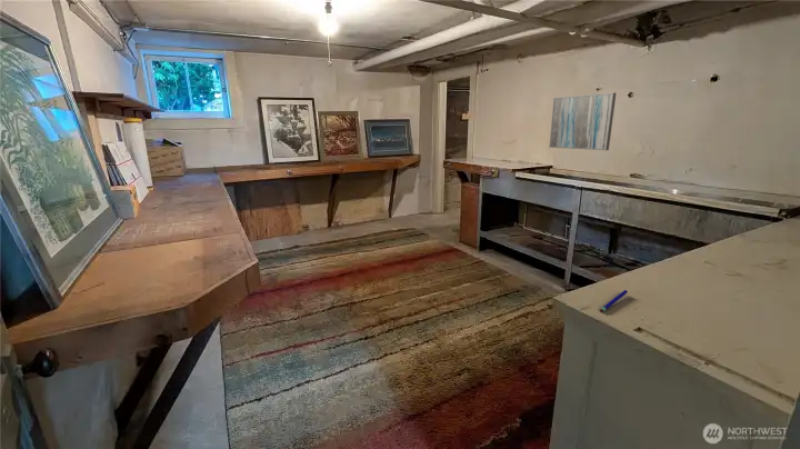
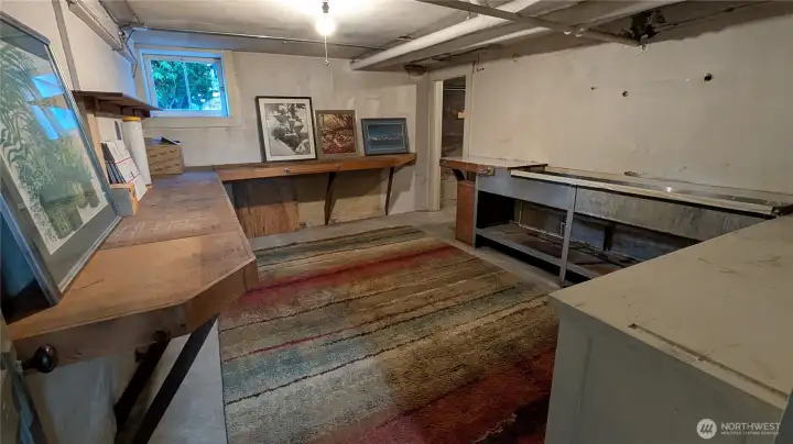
- wall art (579, 122)
- pen (613, 300)
